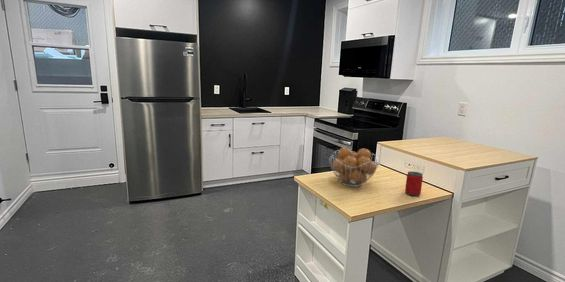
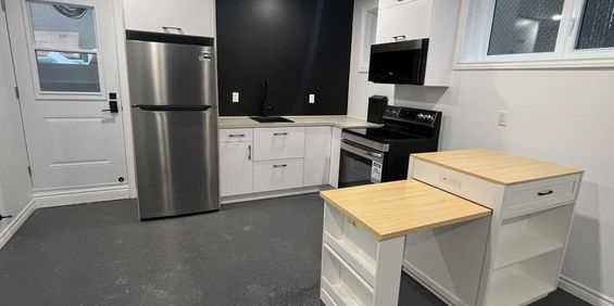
- beverage can (413, 183)
- fruit basket (352, 166)
